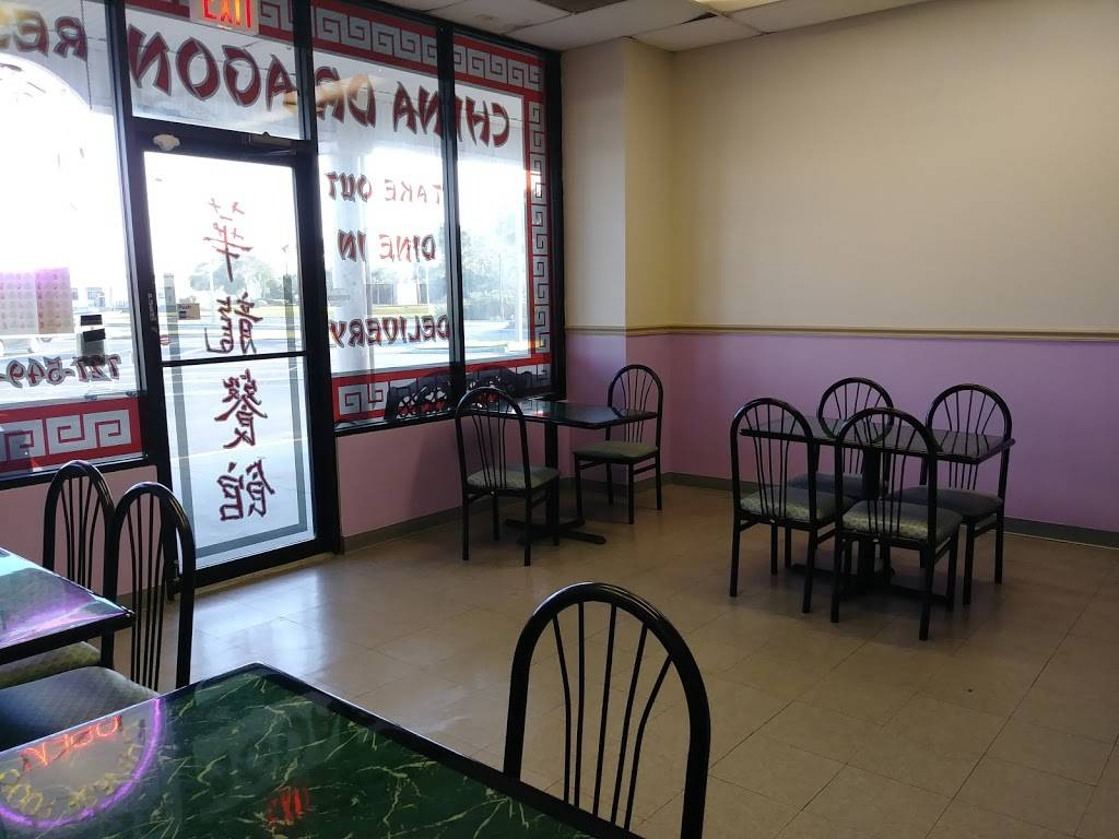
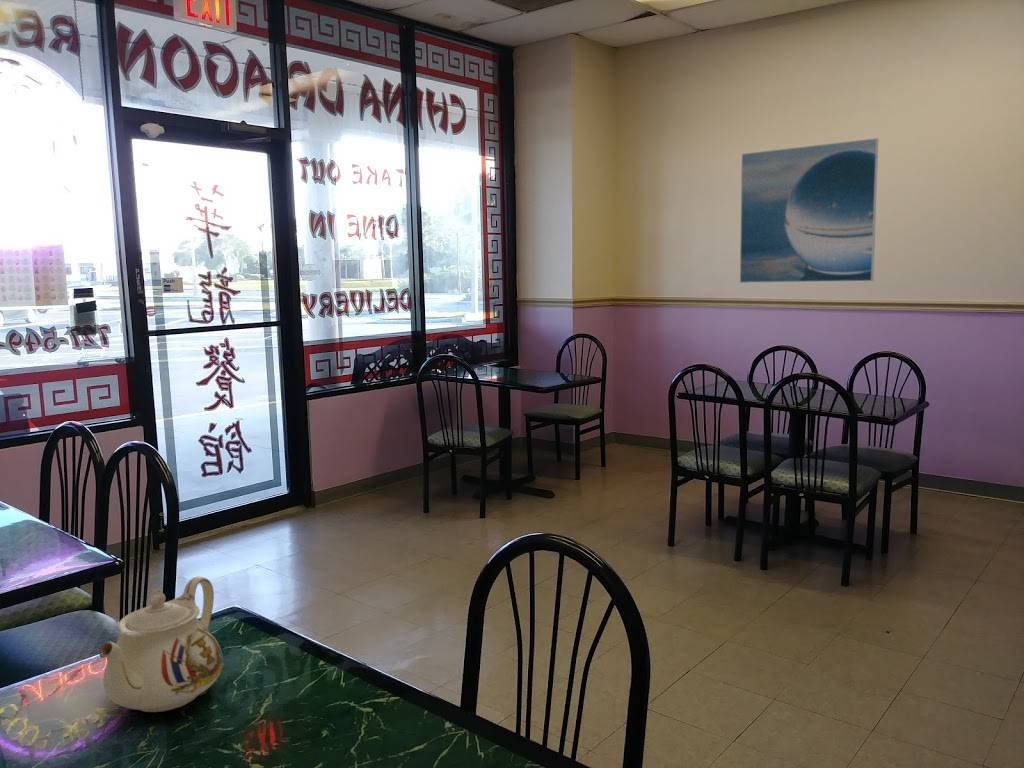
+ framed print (805, 214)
+ teapot (162, 643)
